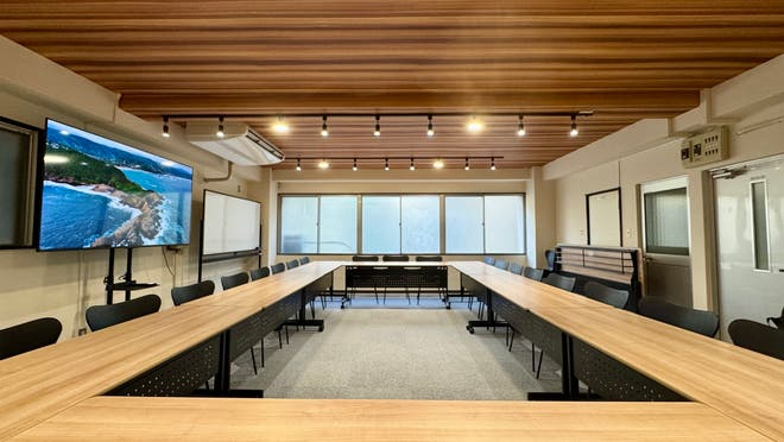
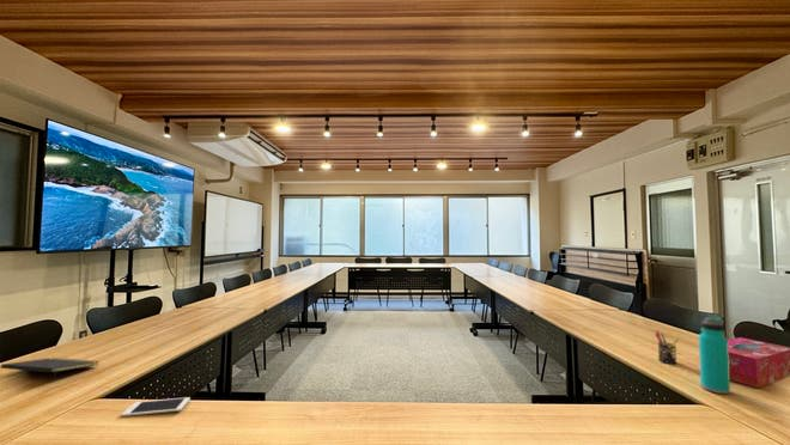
+ water bottle (713, 353)
+ cell phone (157, 406)
+ tissue box (747, 360)
+ notepad (51, 364)
+ pen holder (666, 346)
